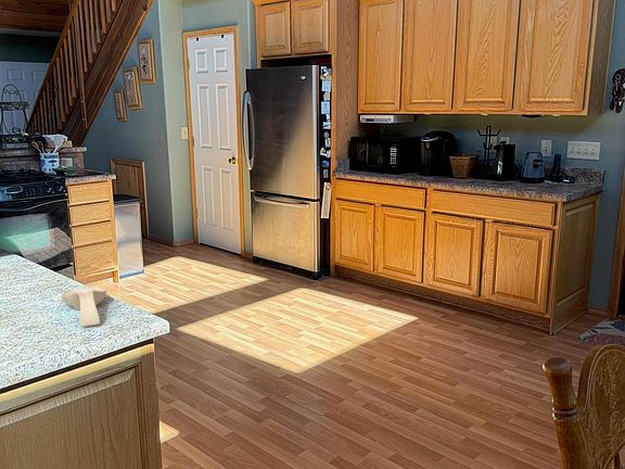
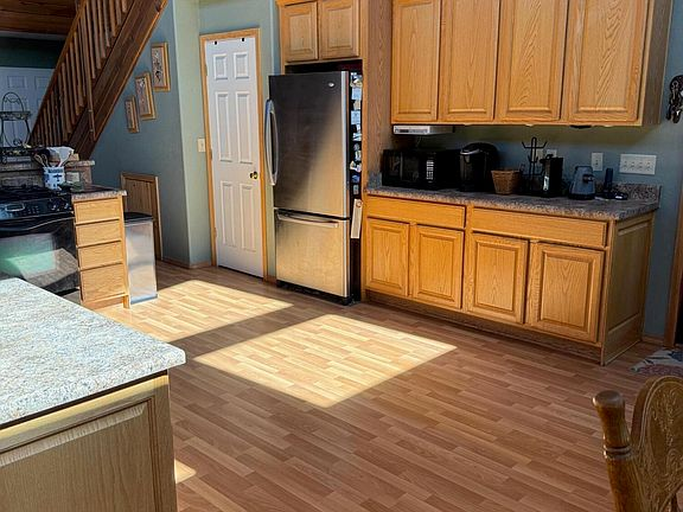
- spoon rest (86, 299)
